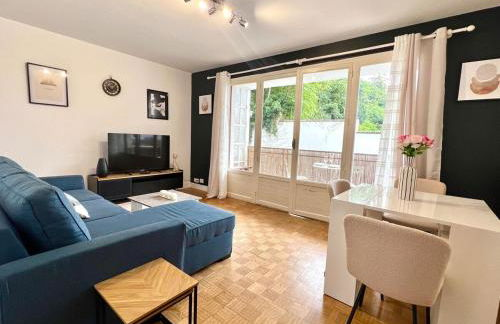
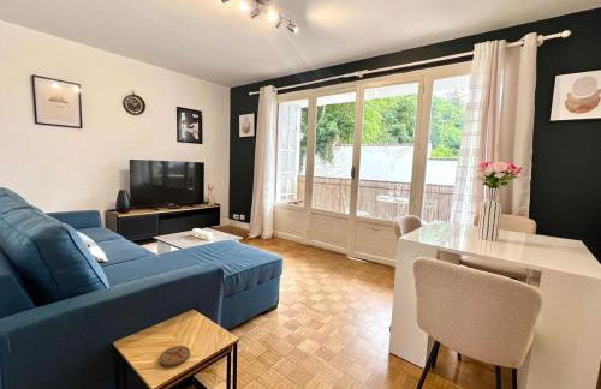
+ coaster (174, 355)
